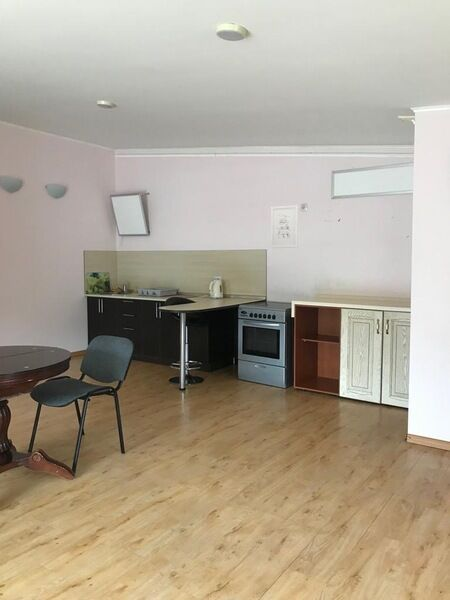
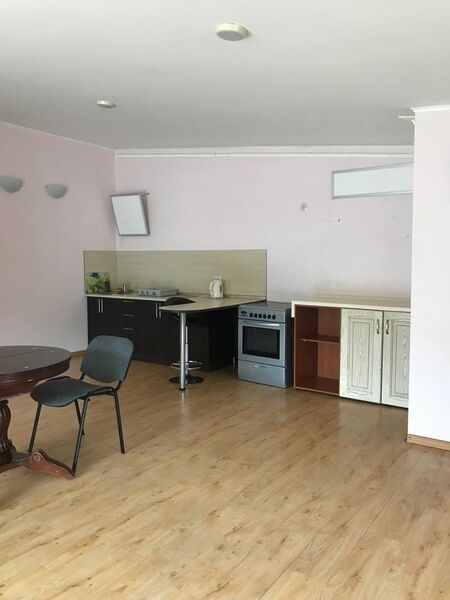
- wall art (284, 227)
